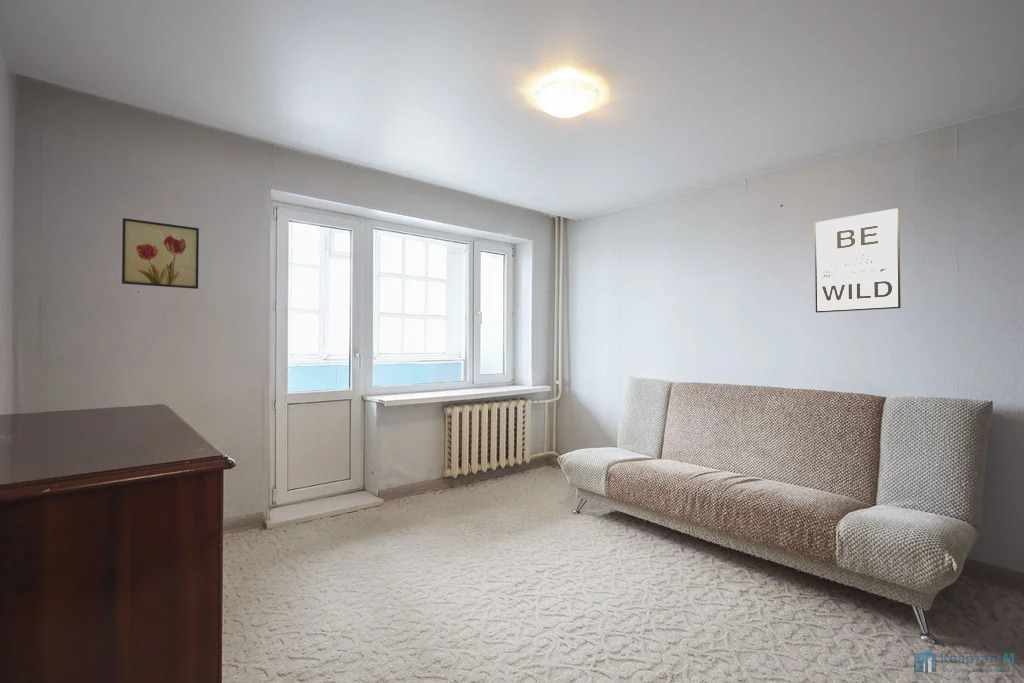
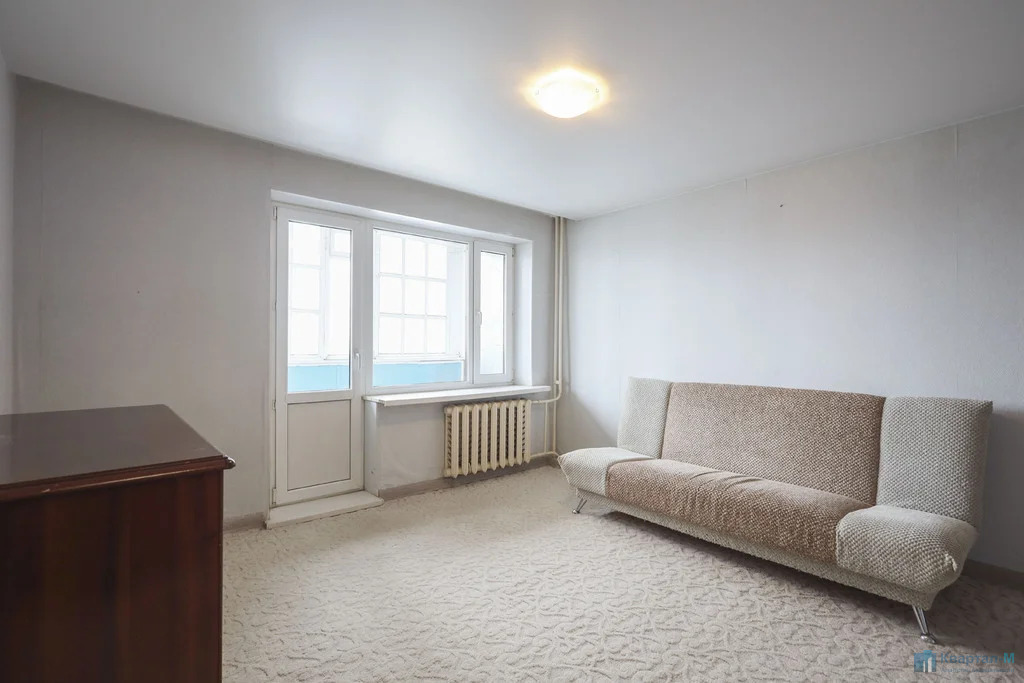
- wall art (161, 255)
- wall art (855, 263)
